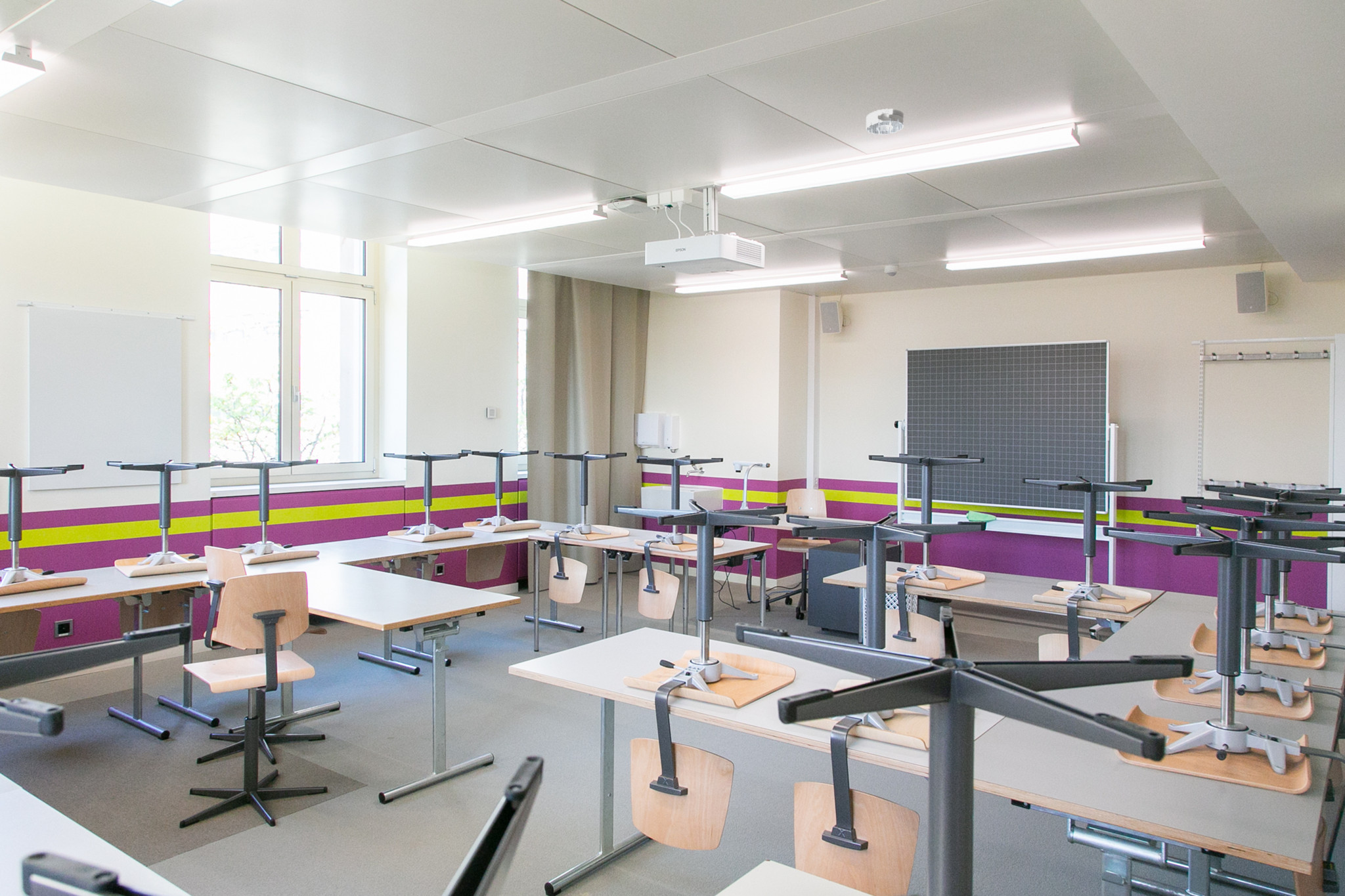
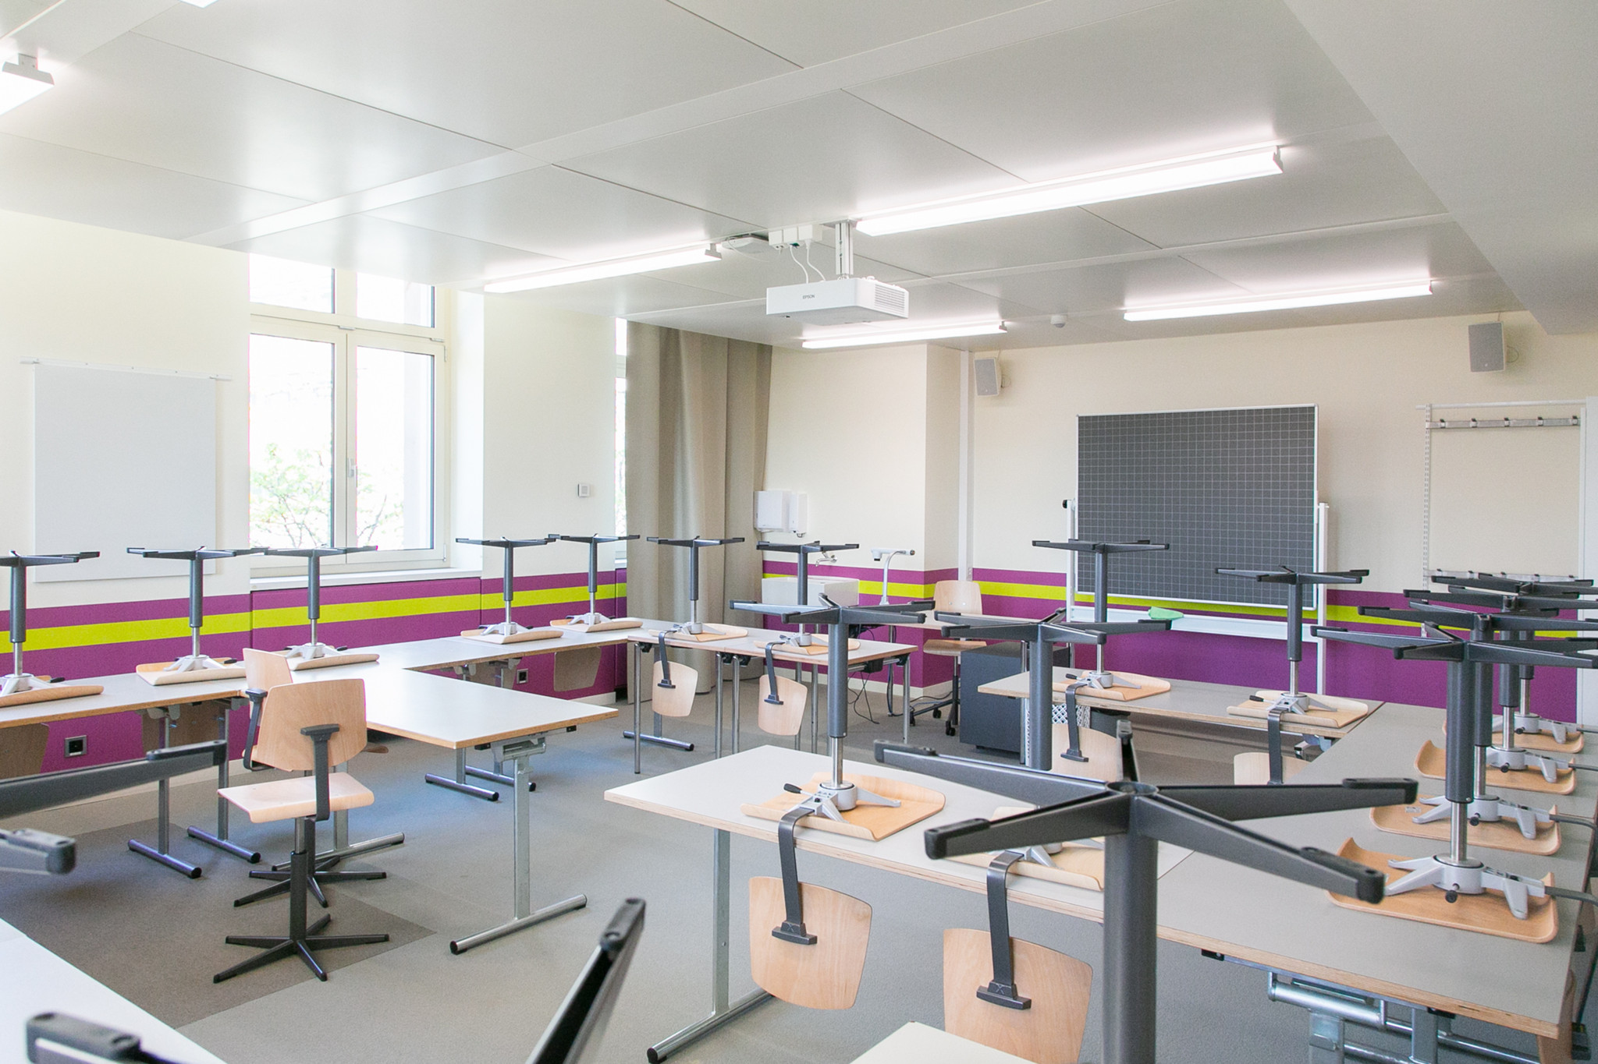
- smoke detector (885, 121)
